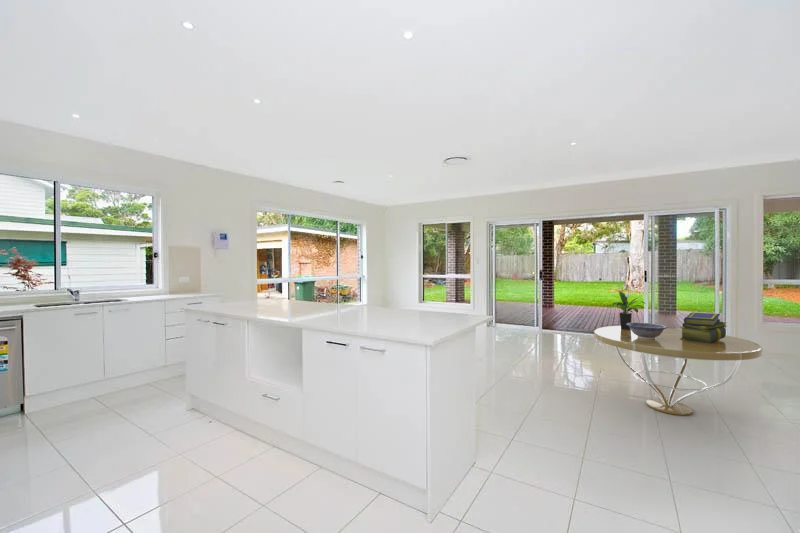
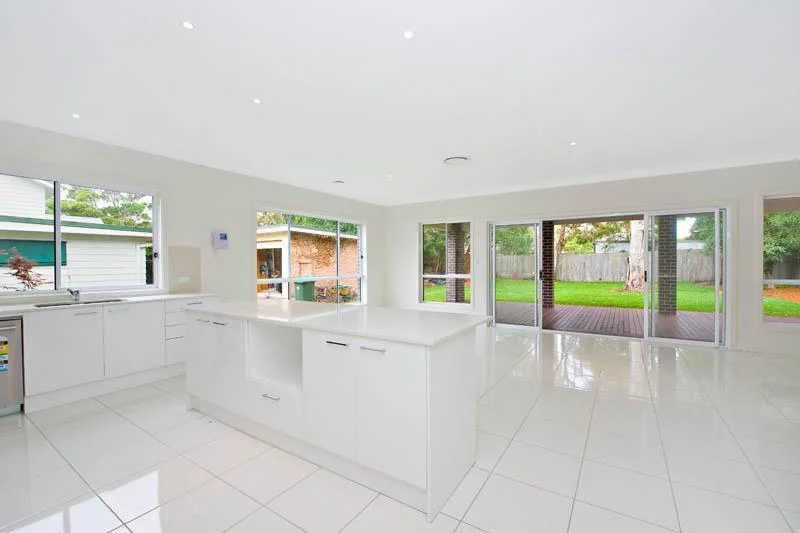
- potted plant (626, 310)
- coffee table (668, 372)
- stack of books (703, 326)
- decorative bowl (646, 331)
